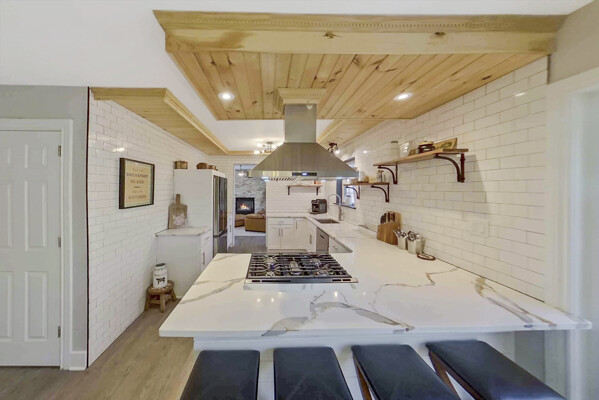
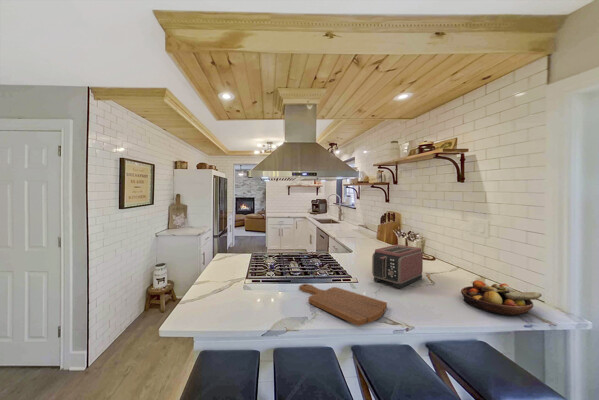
+ toaster (396, 264)
+ fruit bowl (495, 293)
+ cutting board (341, 301)
